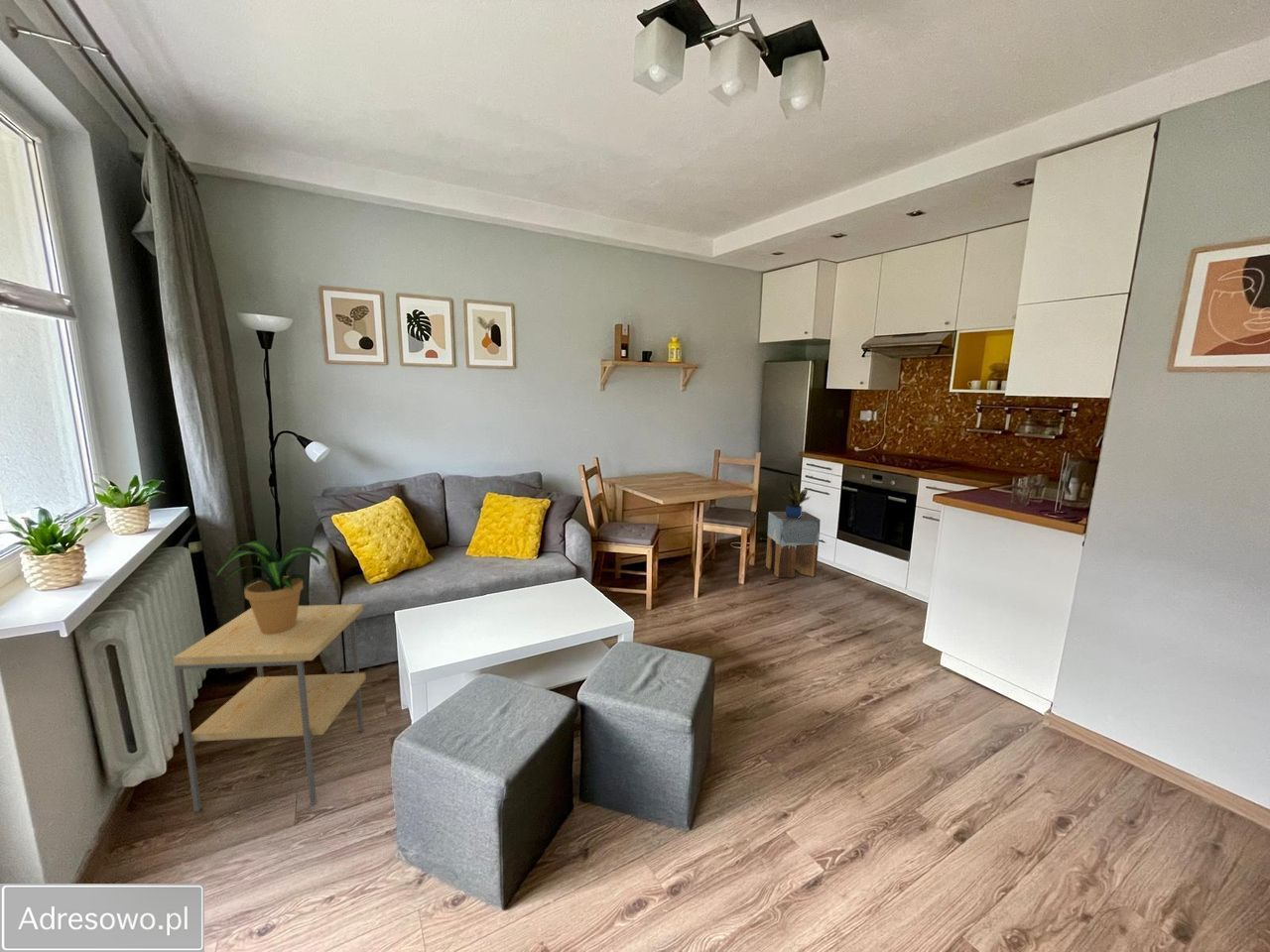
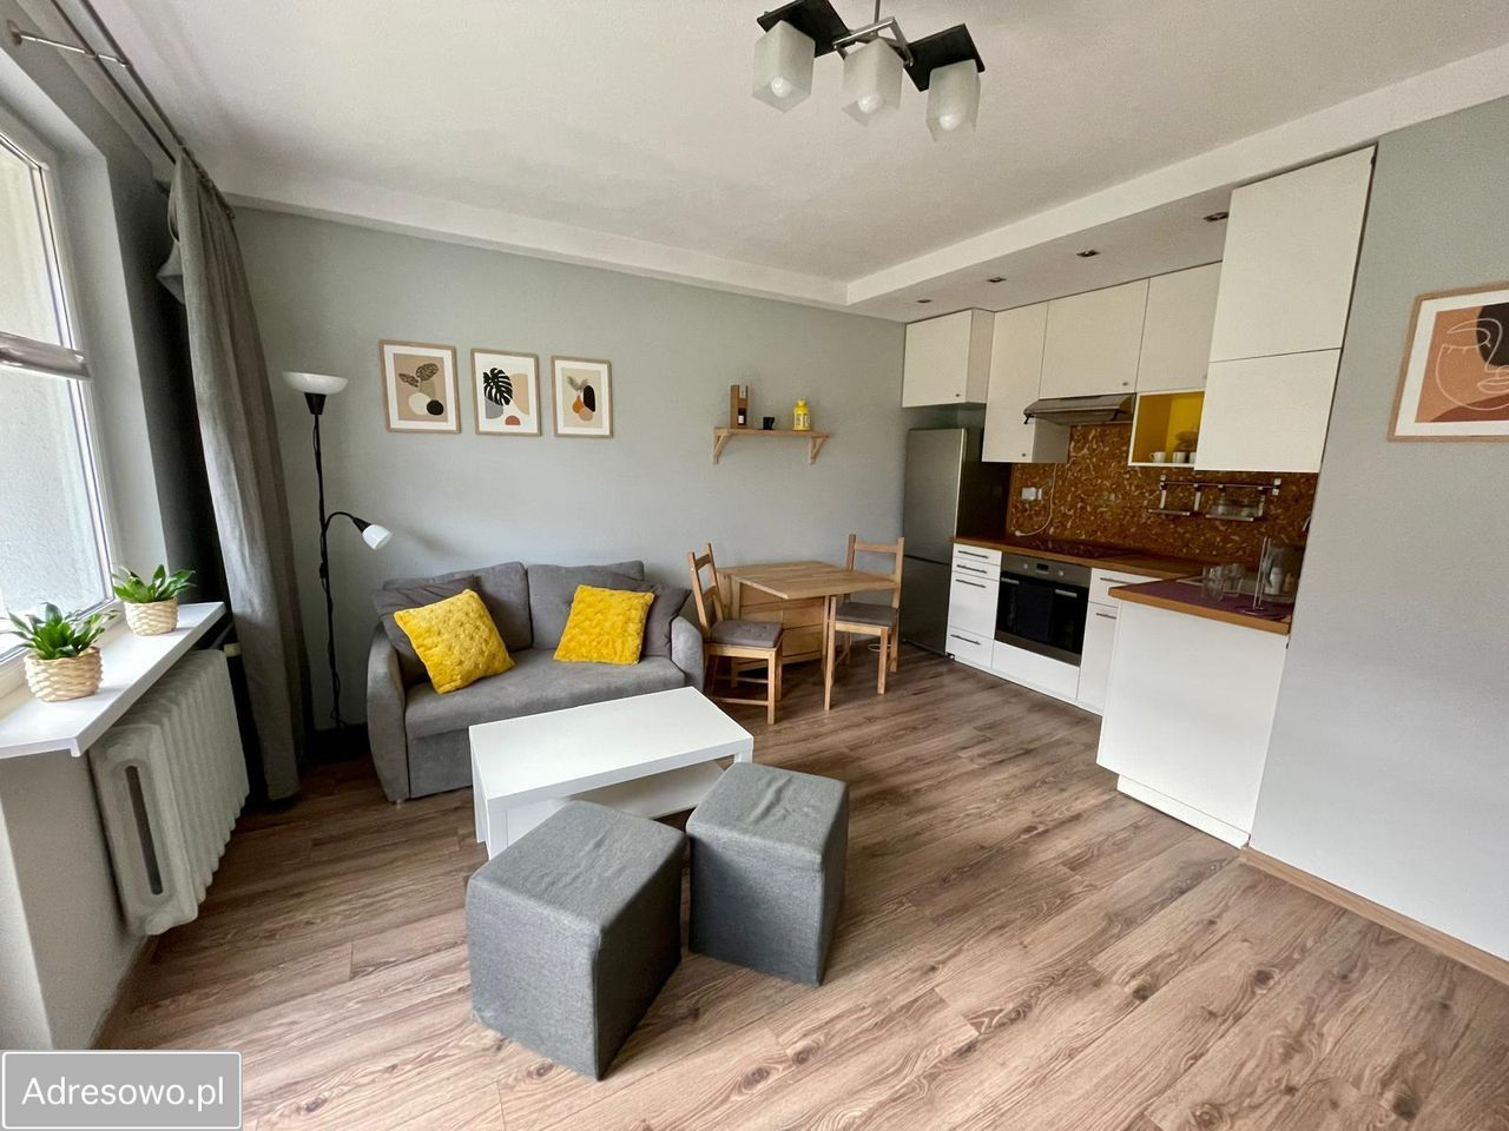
- potted plant (796, 497)
- side table (286, 698)
- stool (792, 543)
- potted plant (273, 585)
